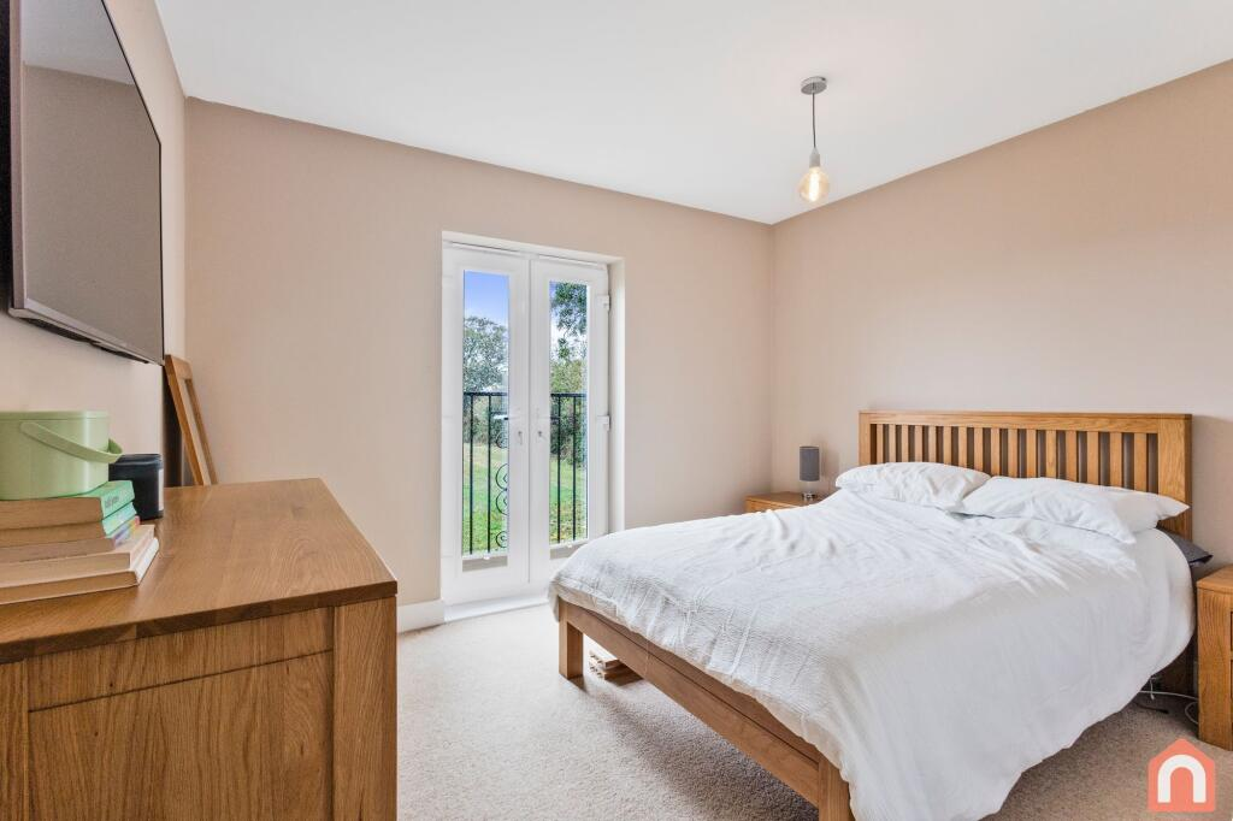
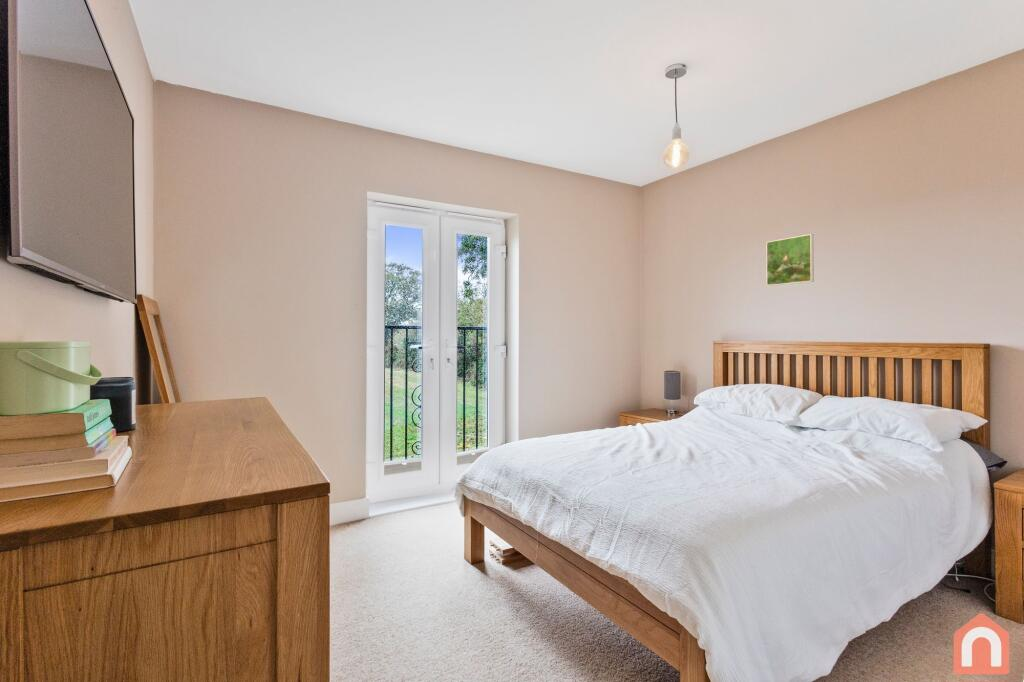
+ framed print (789, 261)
